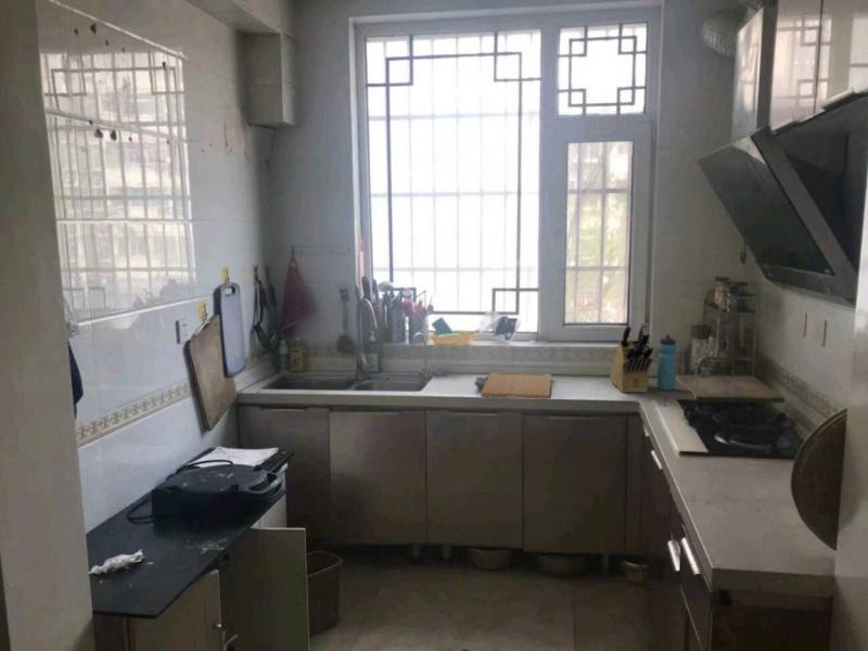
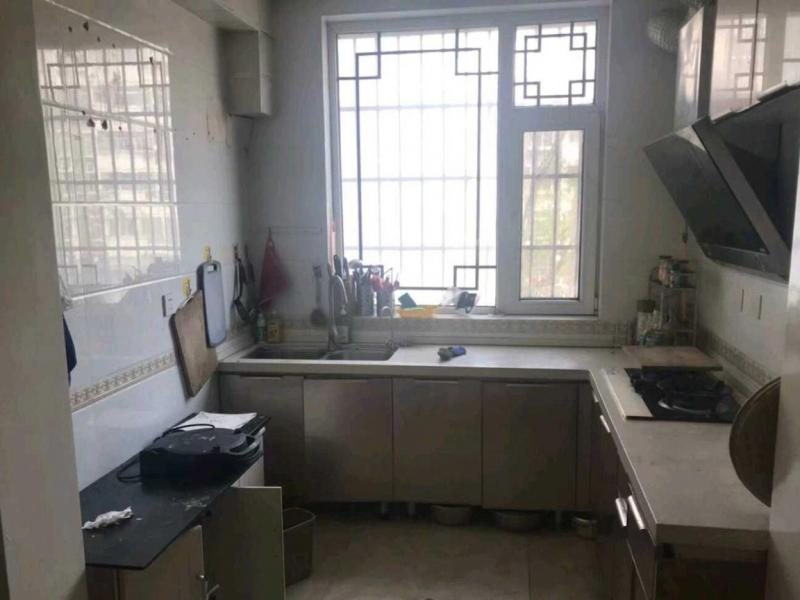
- water bottle (666, 361)
- knife block (630, 354)
- cutting board (518, 384)
